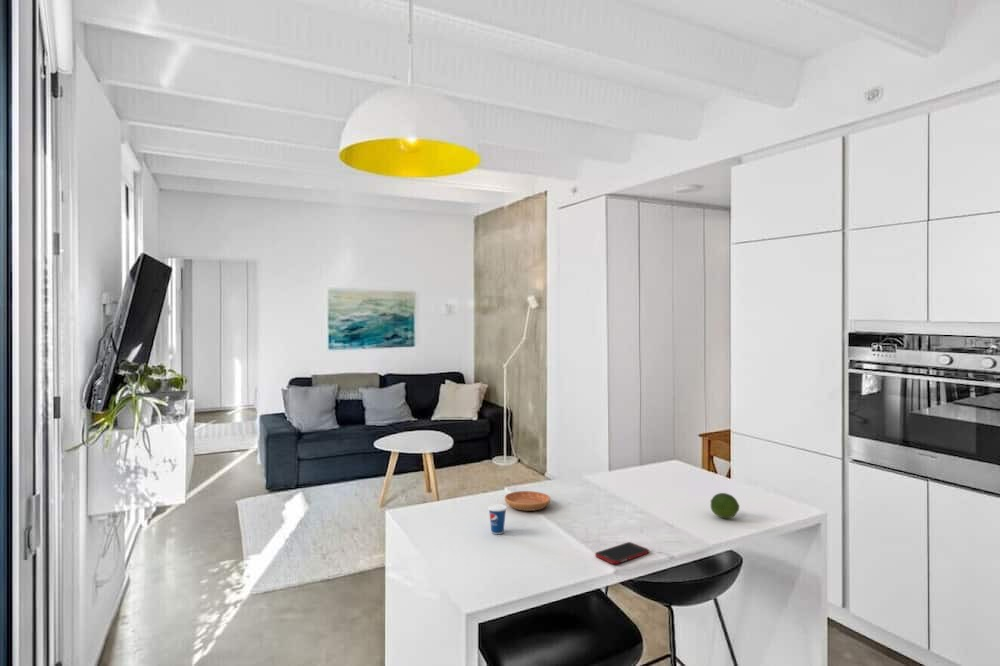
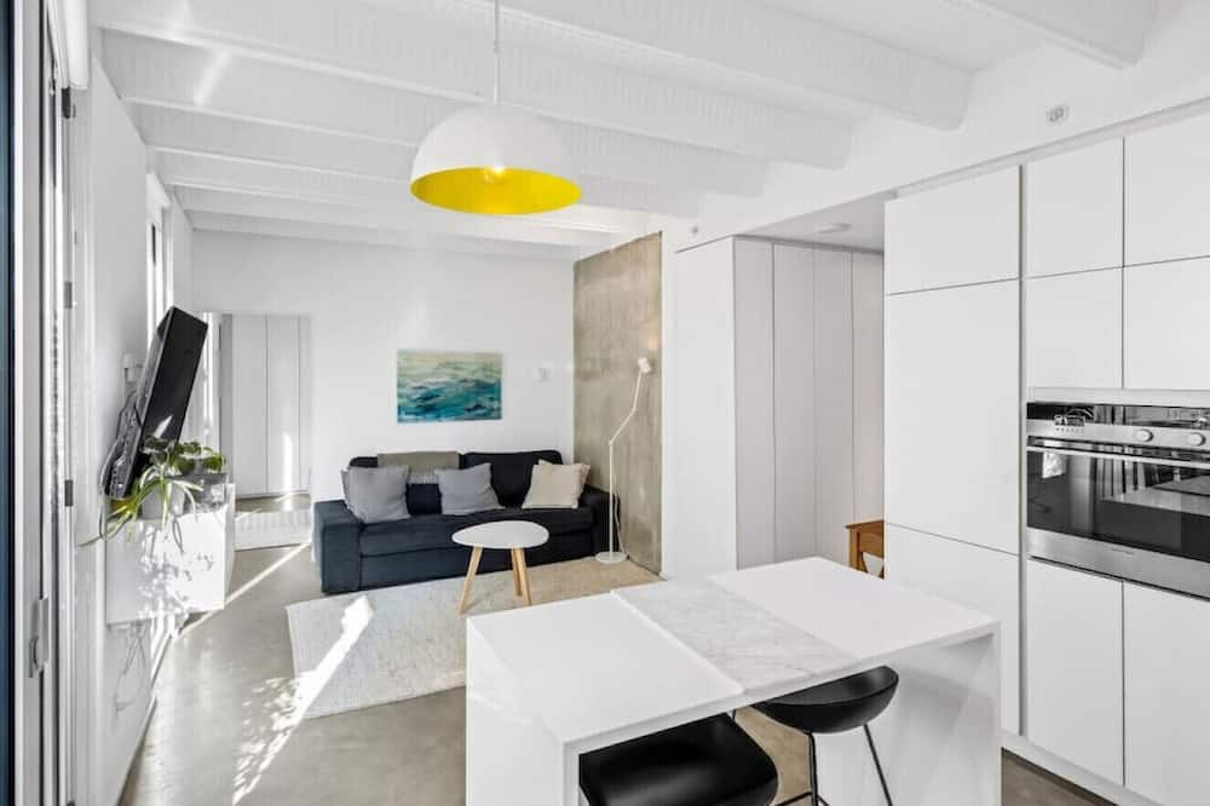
- cell phone (622, 553)
- cup (497, 512)
- saucer (527, 501)
- fruit (724, 505)
